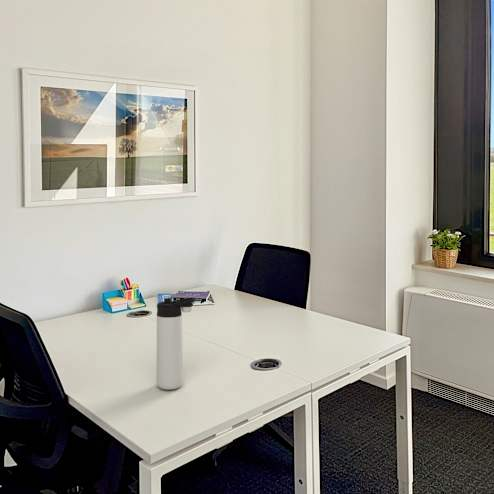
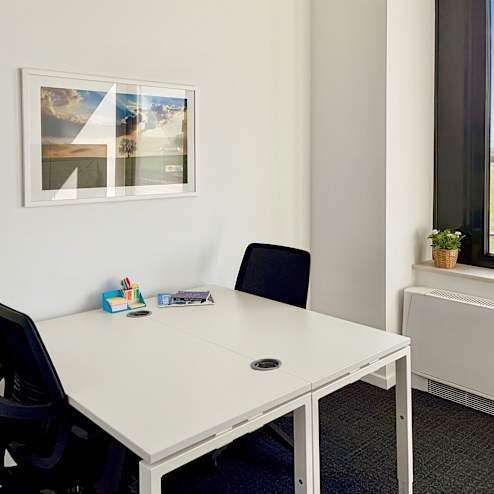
- thermos bottle (175, 342)
